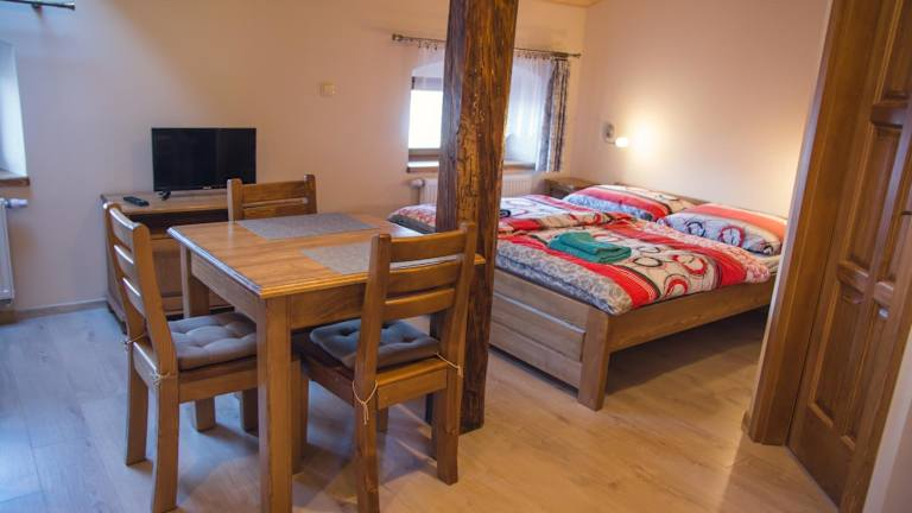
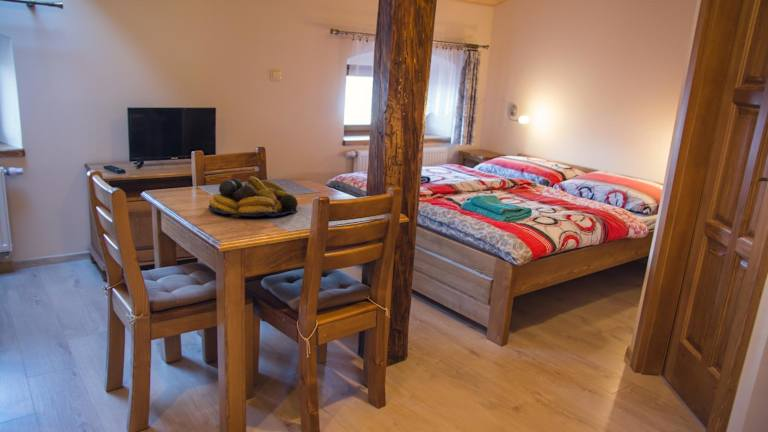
+ fruit bowl (253, 193)
